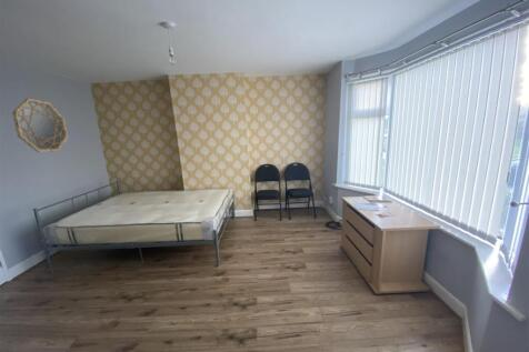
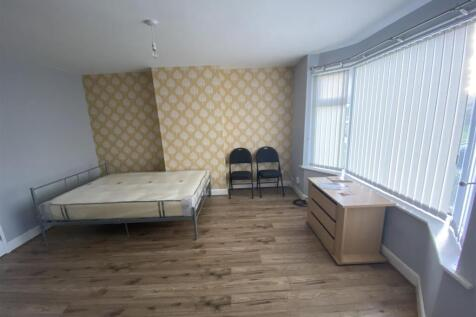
- home mirror (43, 127)
